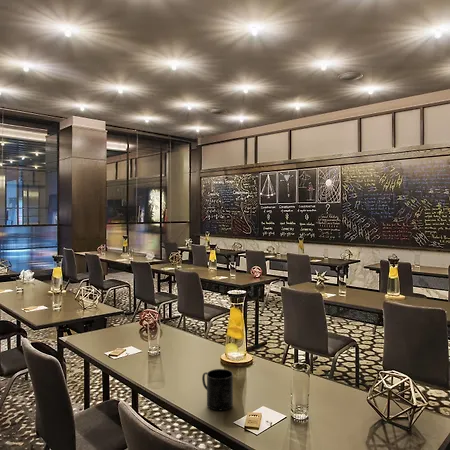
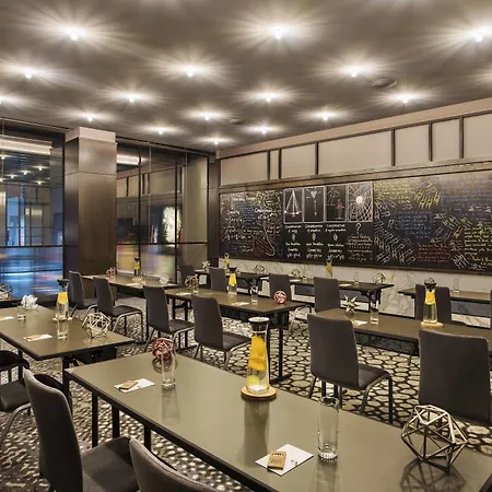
- mug (216, 388)
